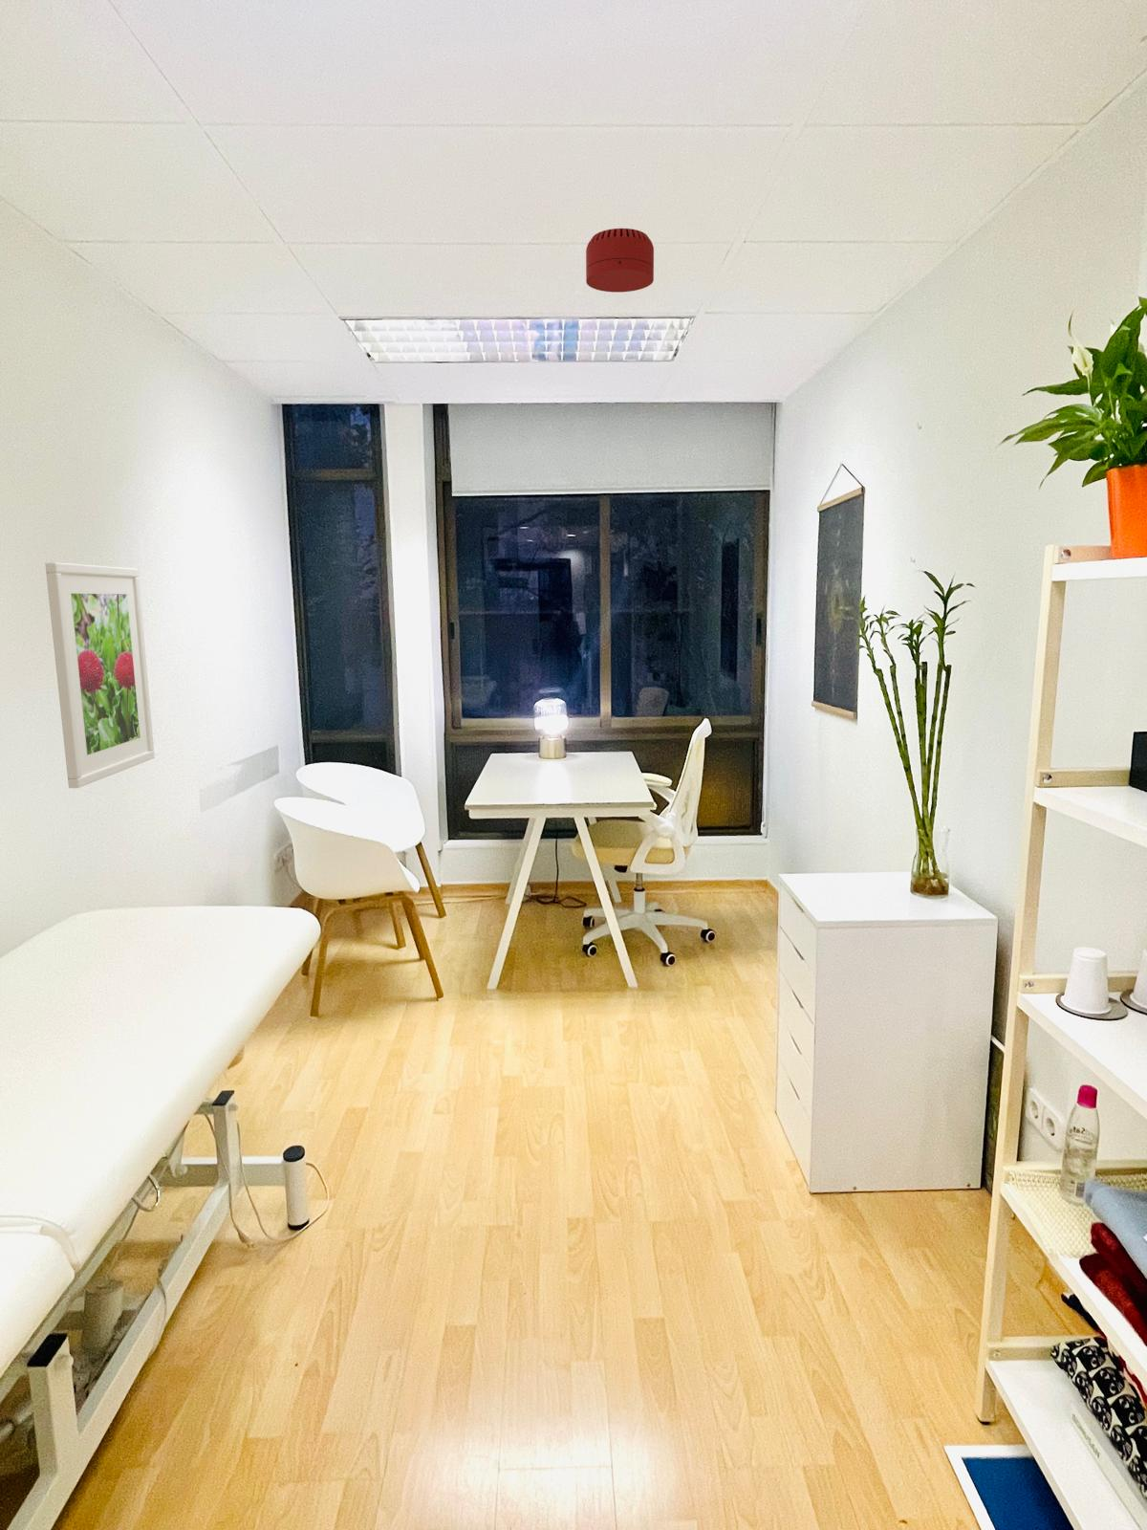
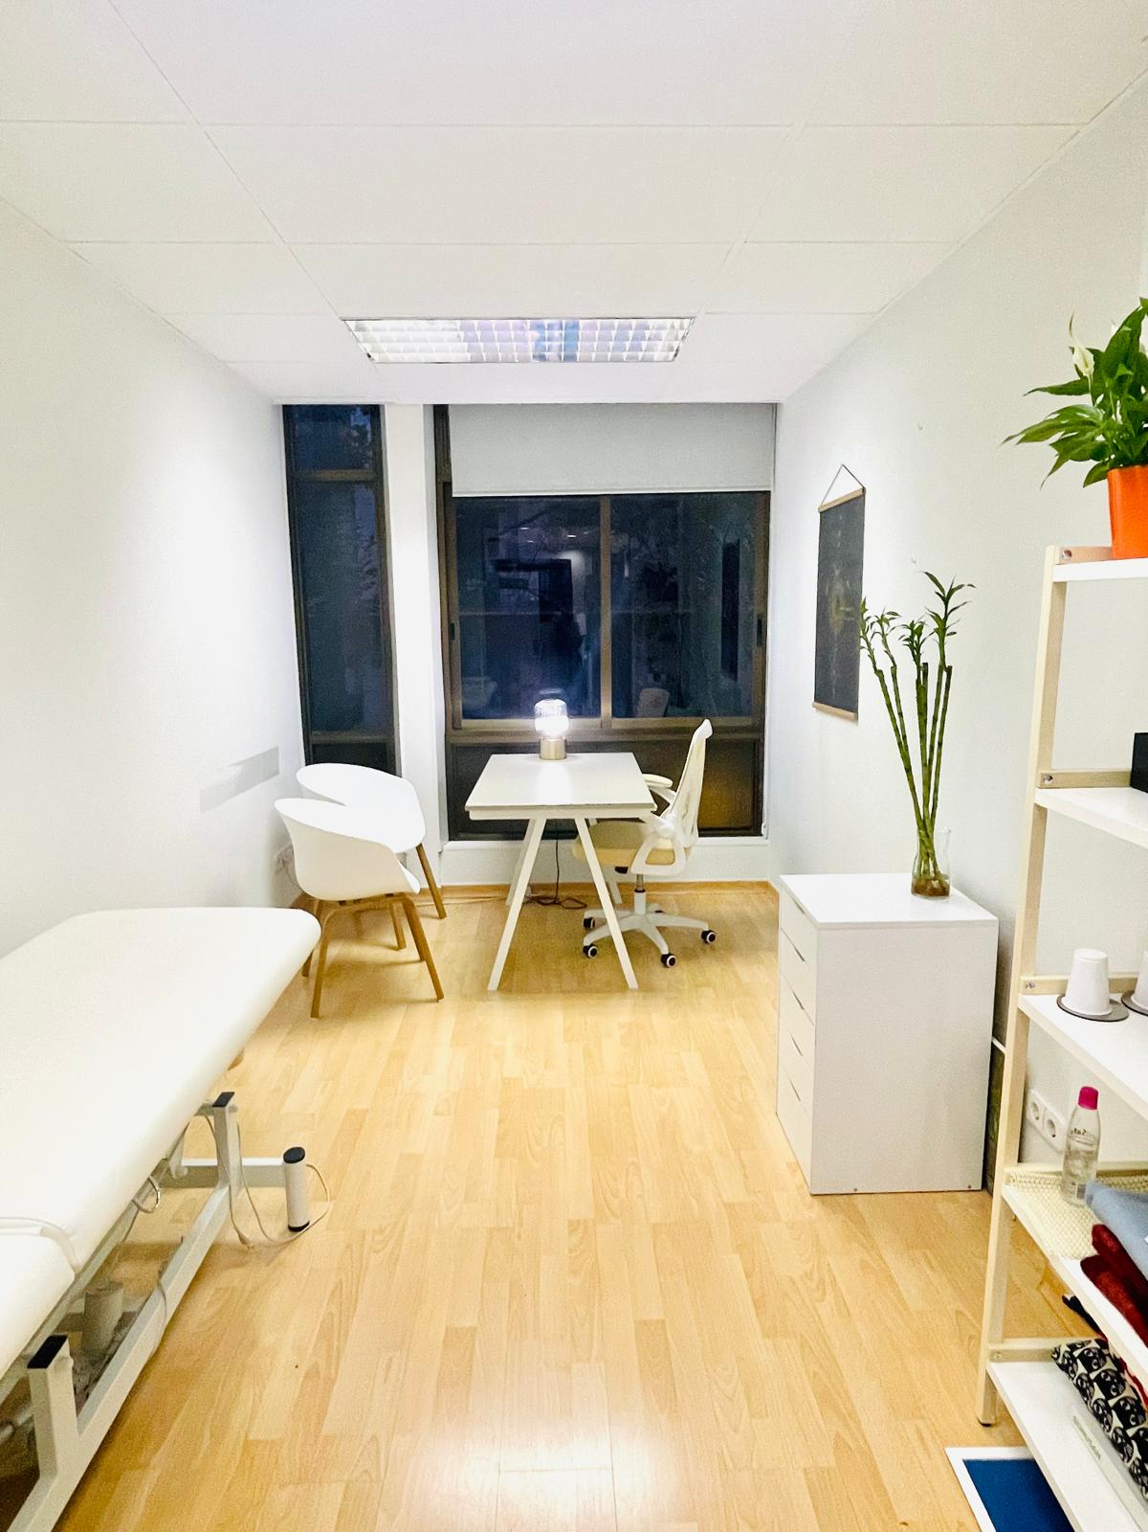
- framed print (105, 670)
- smoke detector (619, 259)
